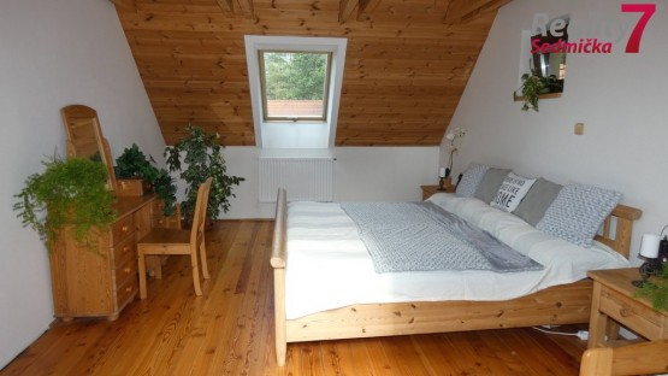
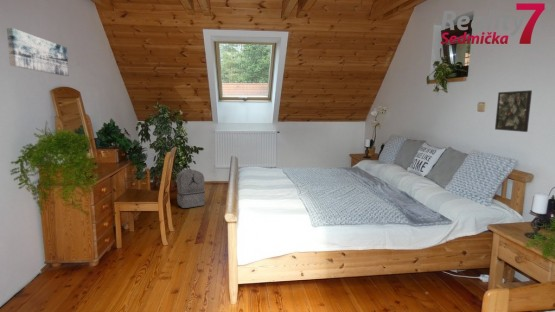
+ backpack (190, 187)
+ wall art (42, 55)
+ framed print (512, 111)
